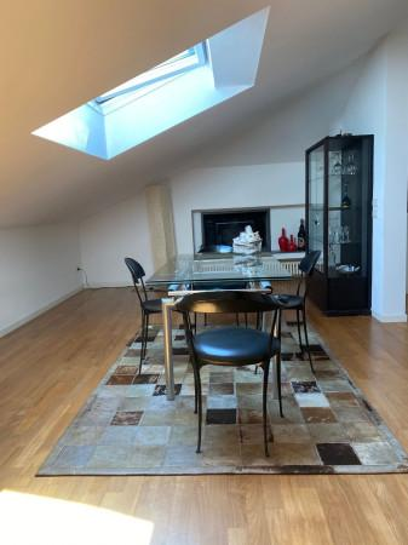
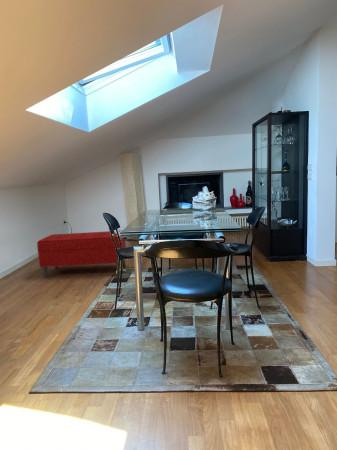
+ bench (84, 253)
